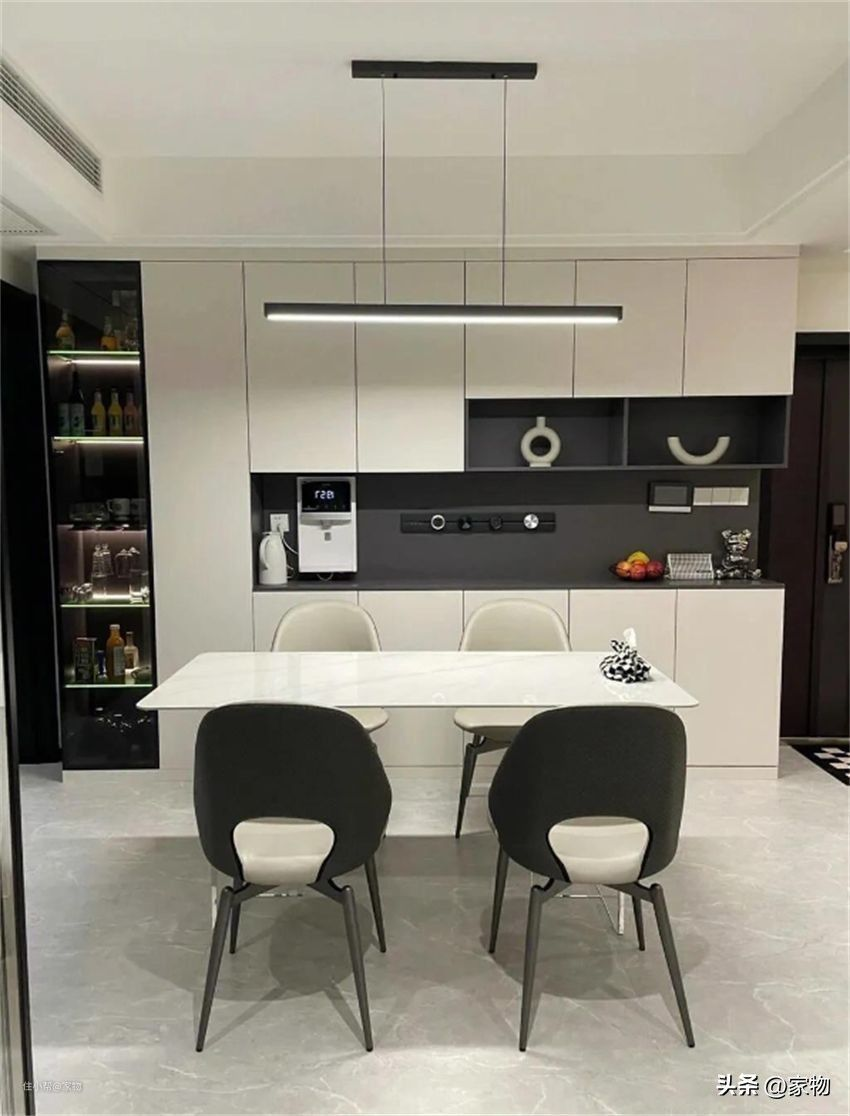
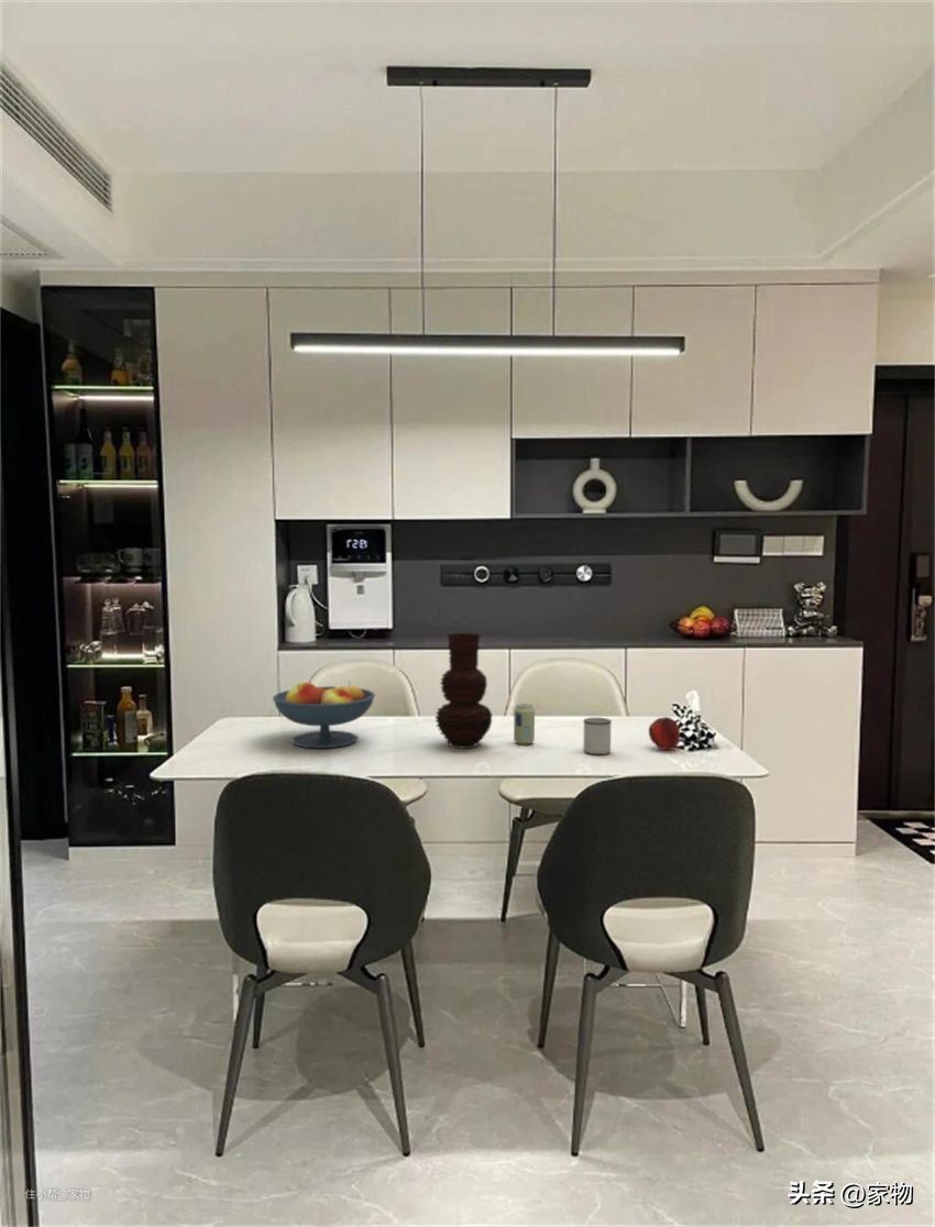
+ apple (663, 732)
+ fruit bowl (324, 709)
+ beverage can (524, 723)
+ vase (463, 689)
+ mug (596, 734)
